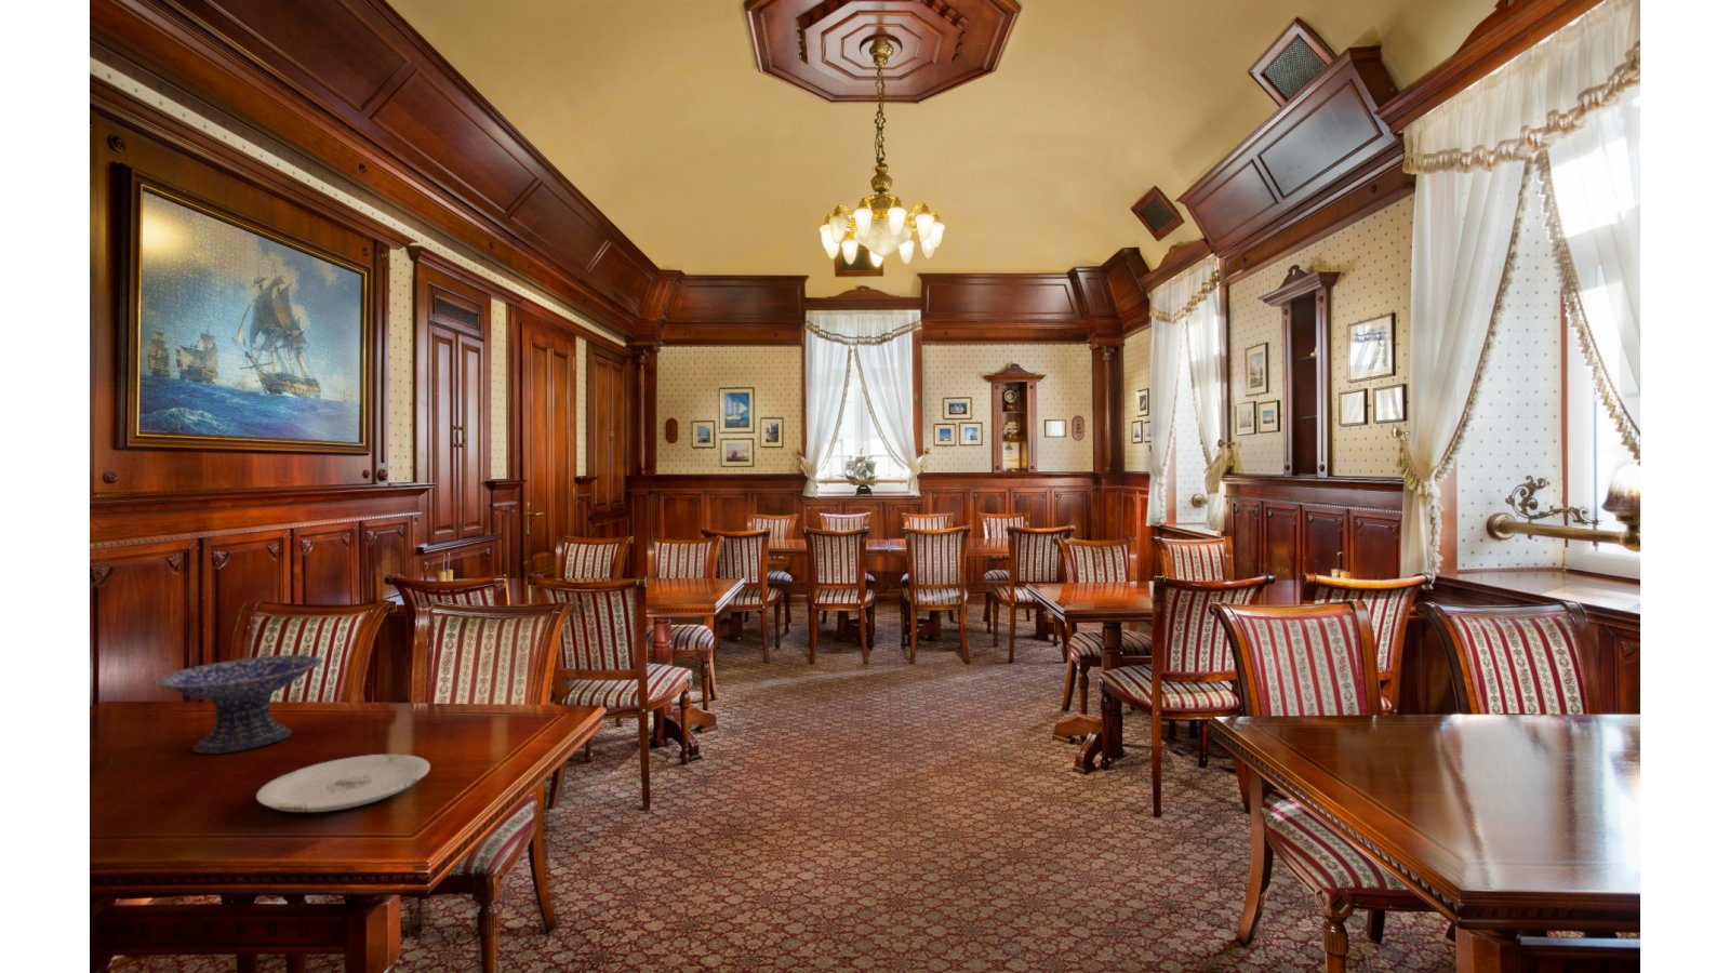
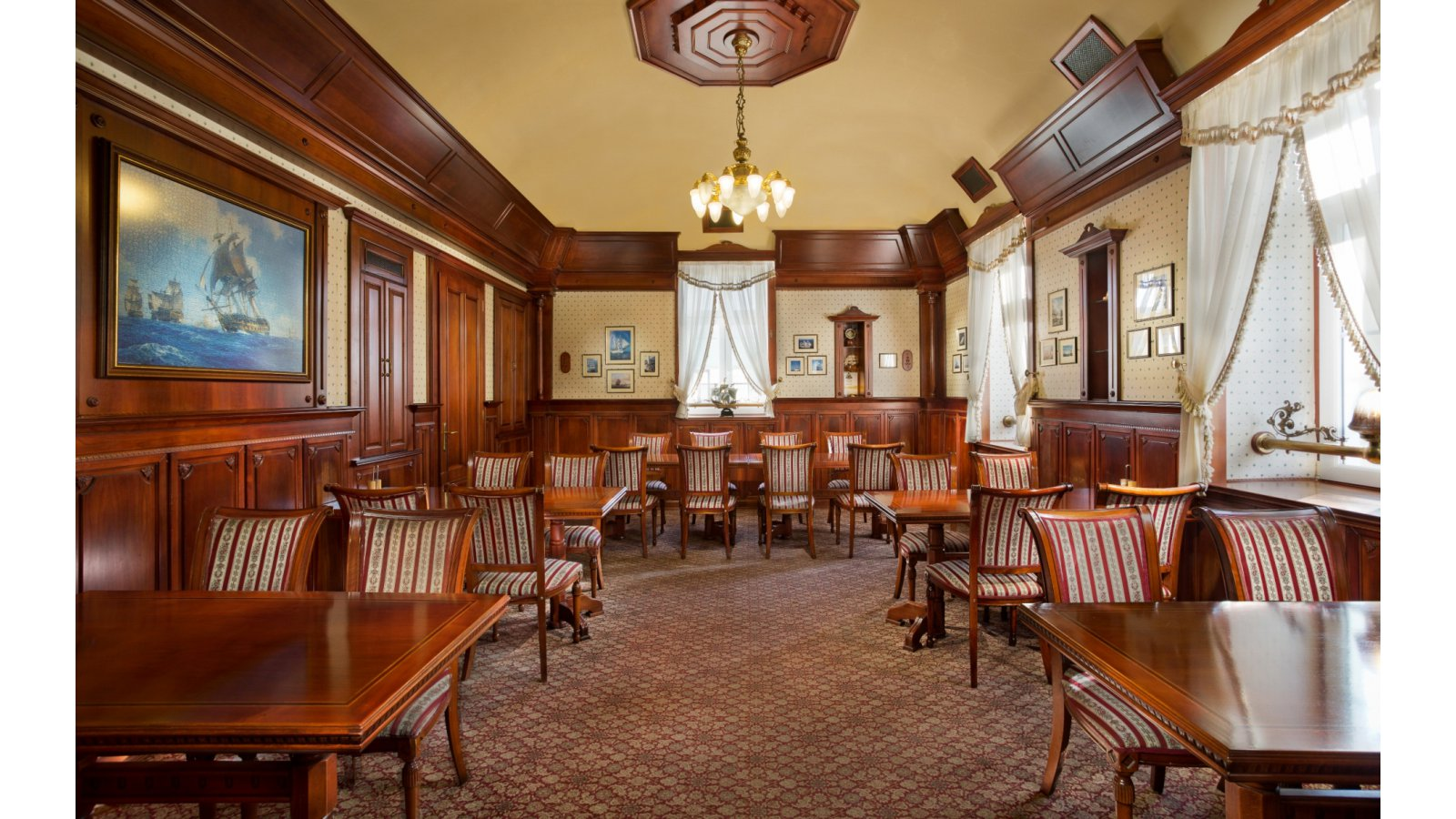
- plate (347, 784)
- decorative bowl (242, 703)
